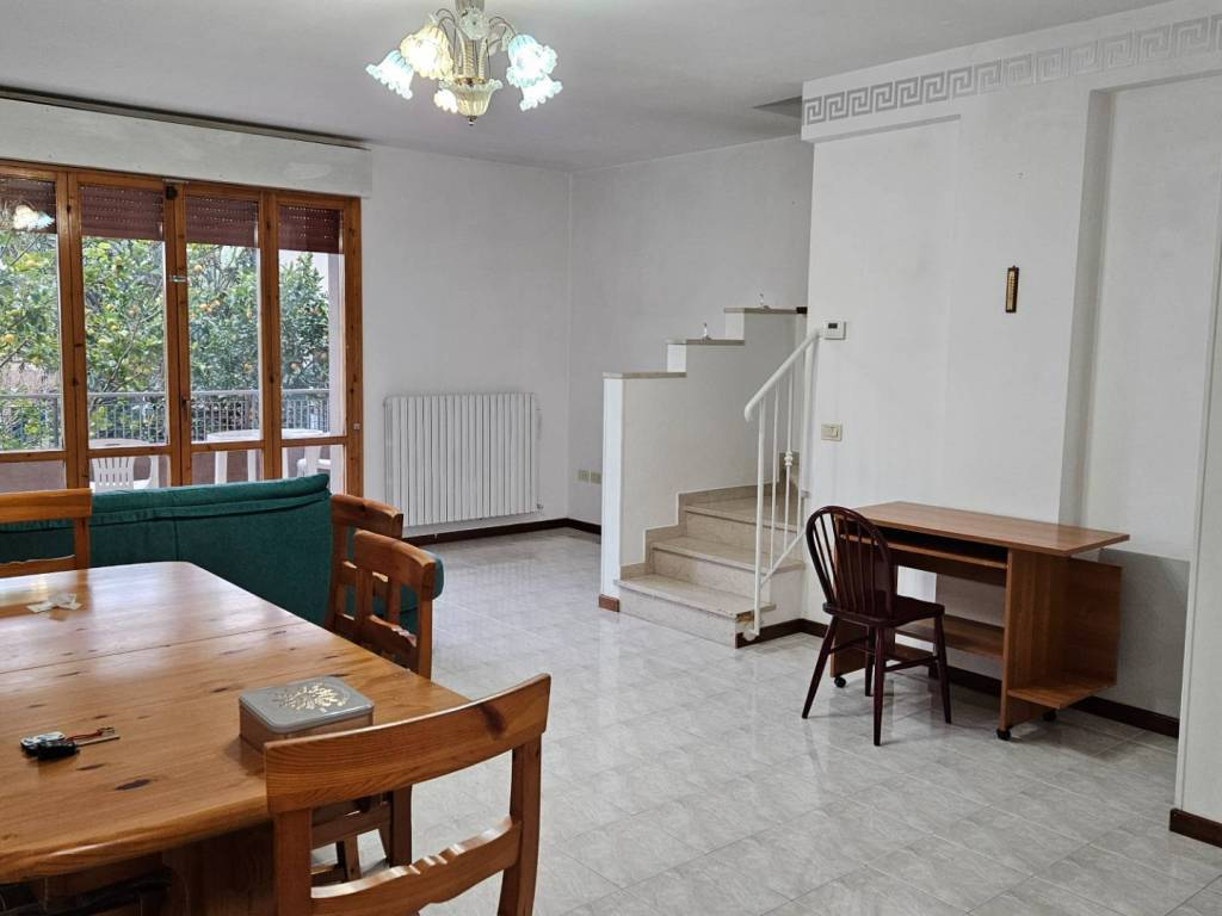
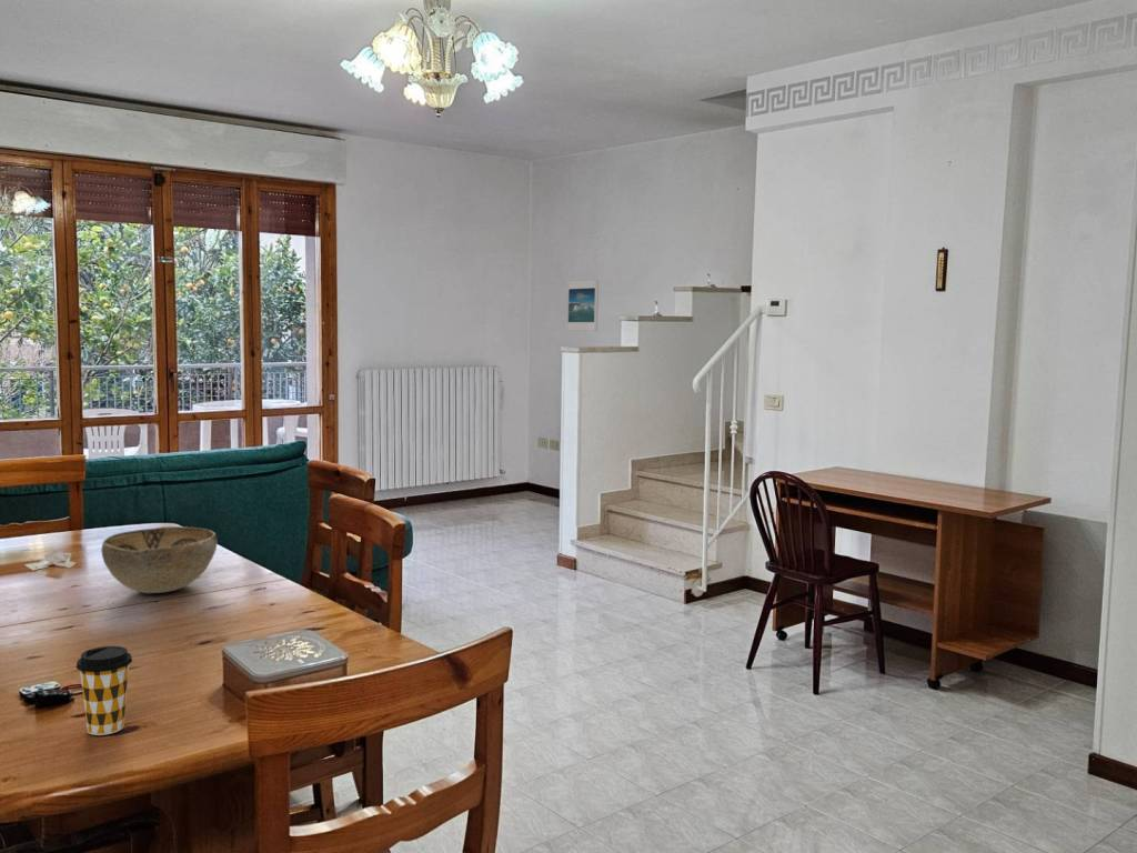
+ decorative bowl (161, 562)
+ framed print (582, 305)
+ coffee cup (104, 690)
